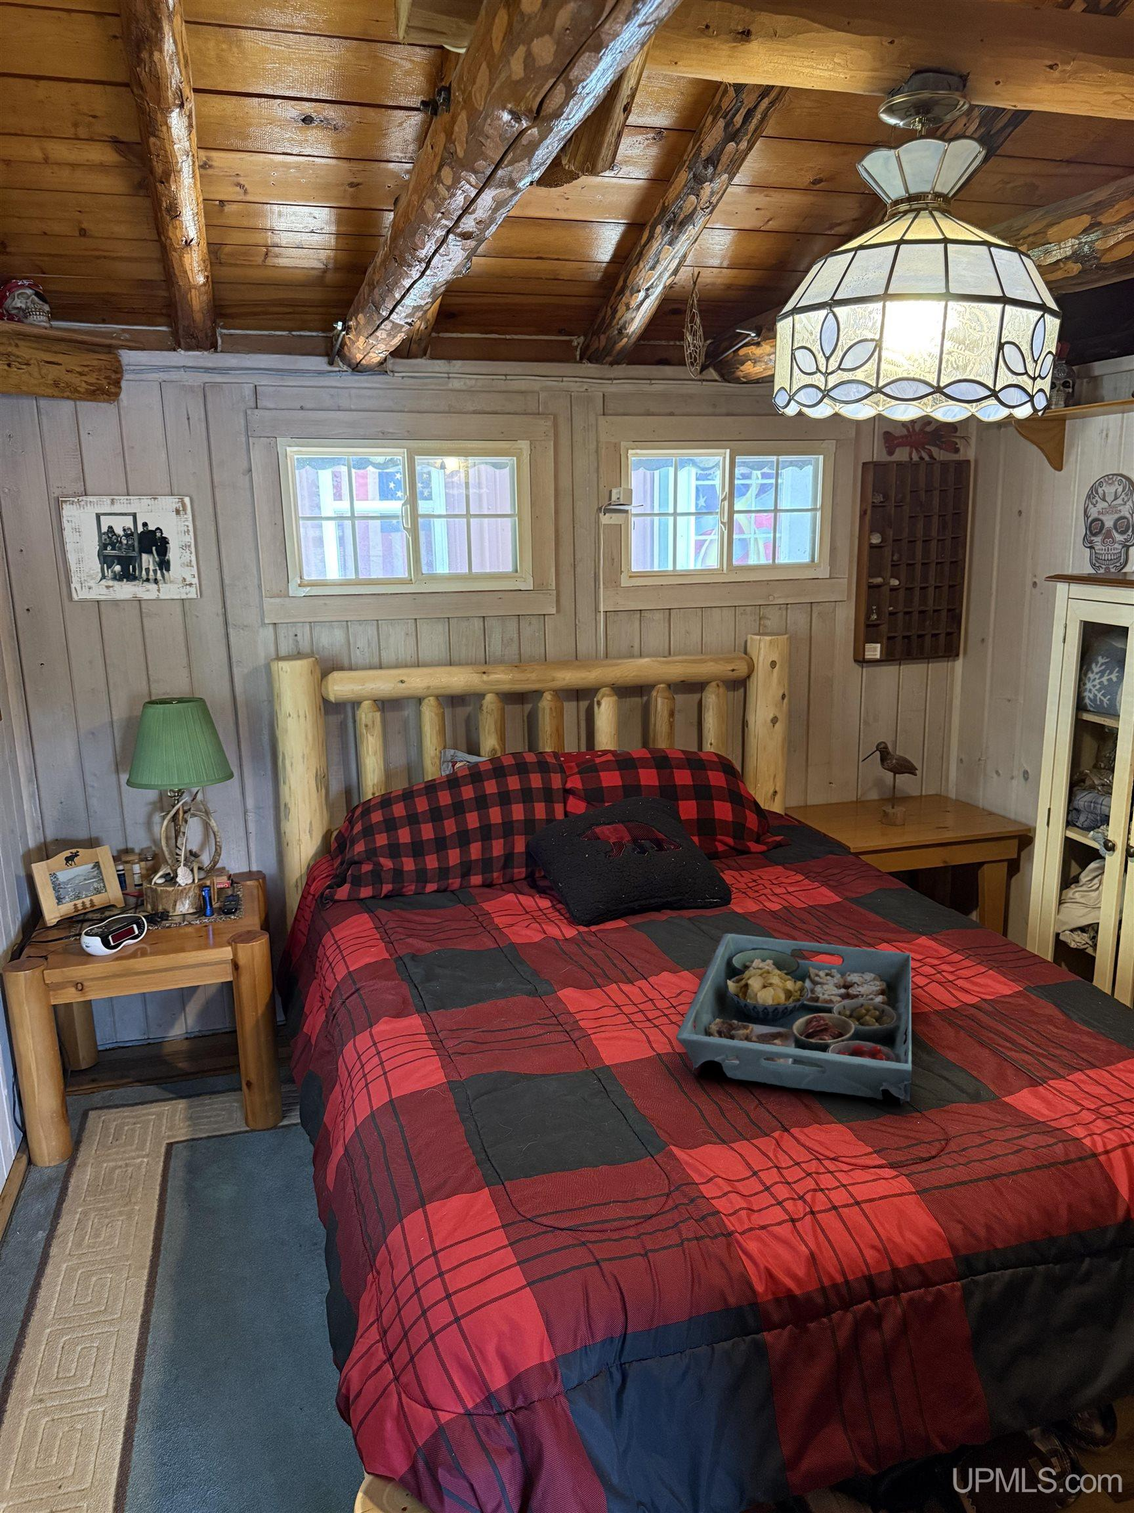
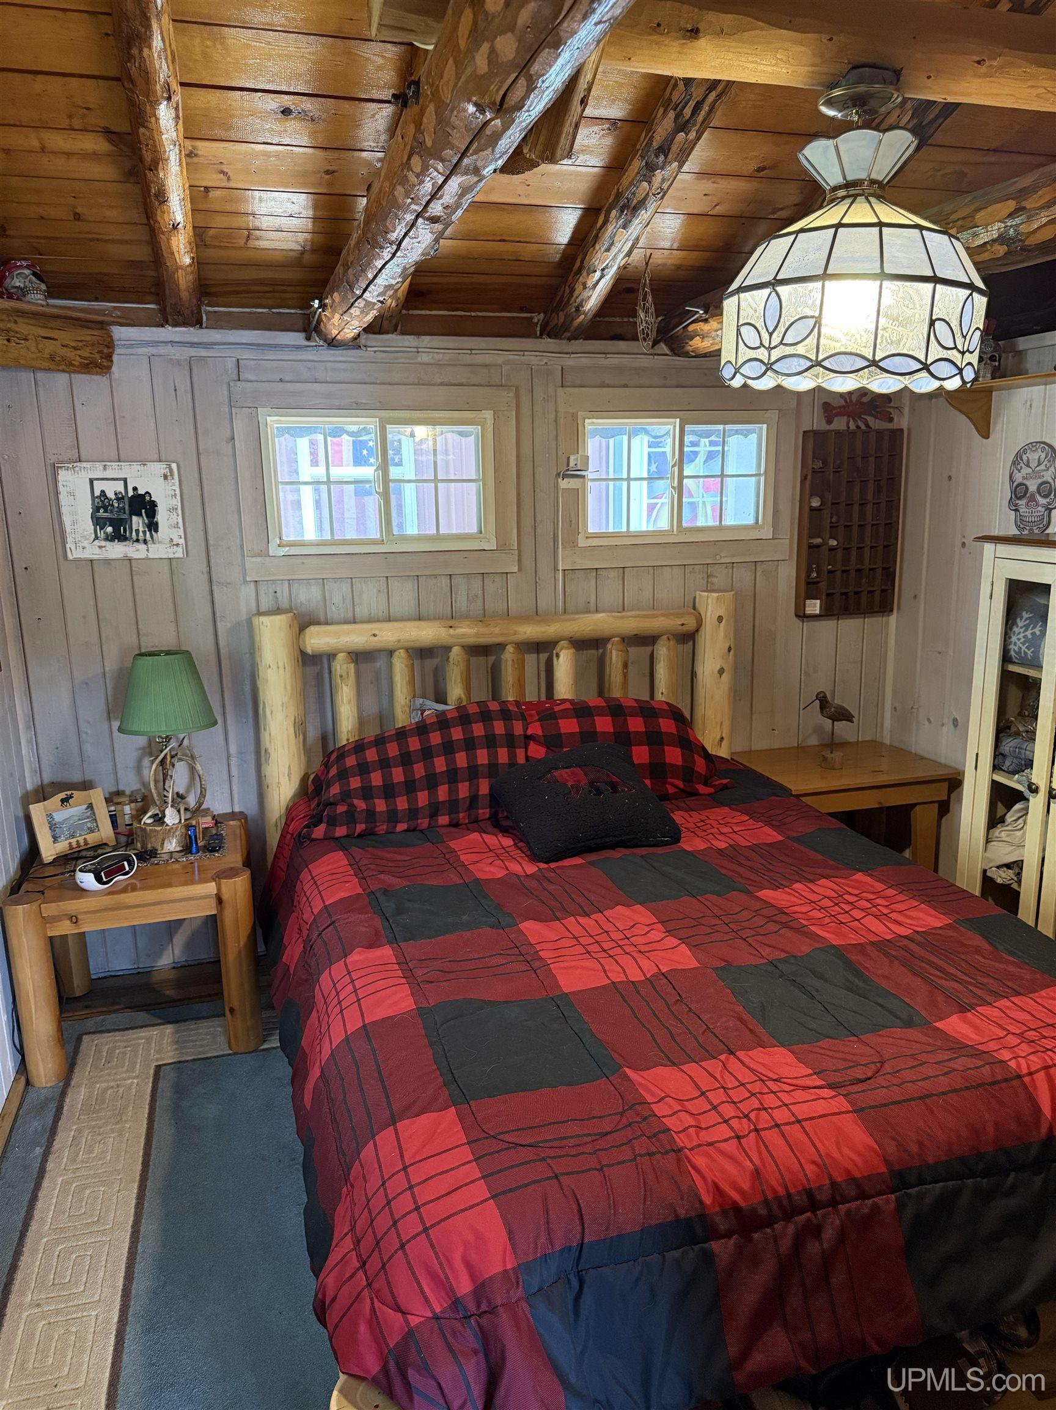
- serving tray (803, 1007)
